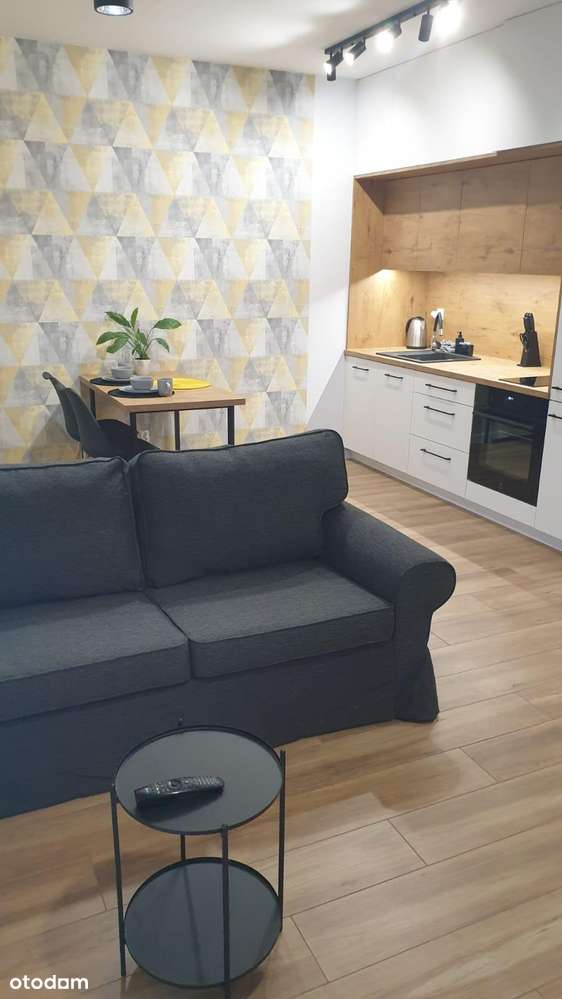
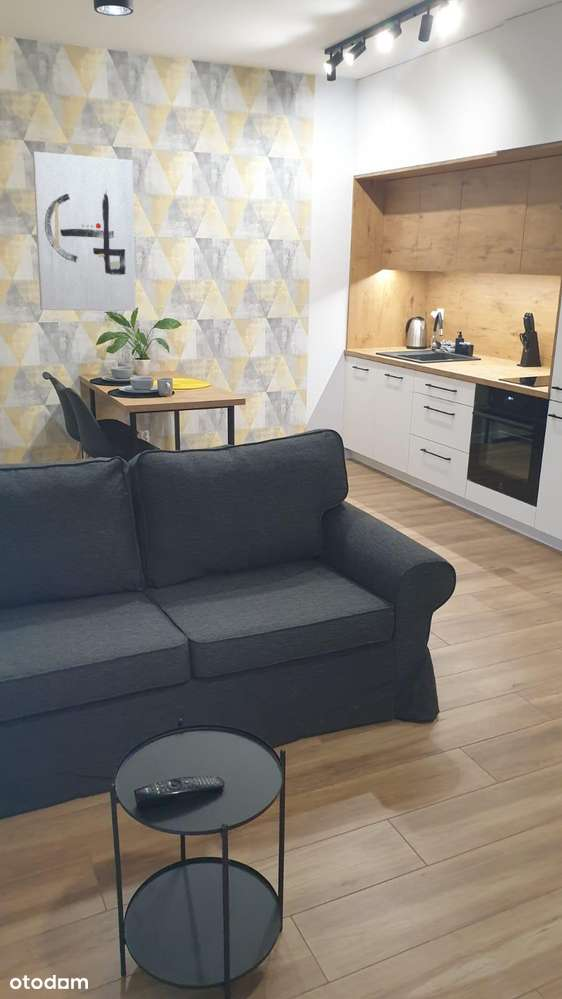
+ wall art (86, 234)
